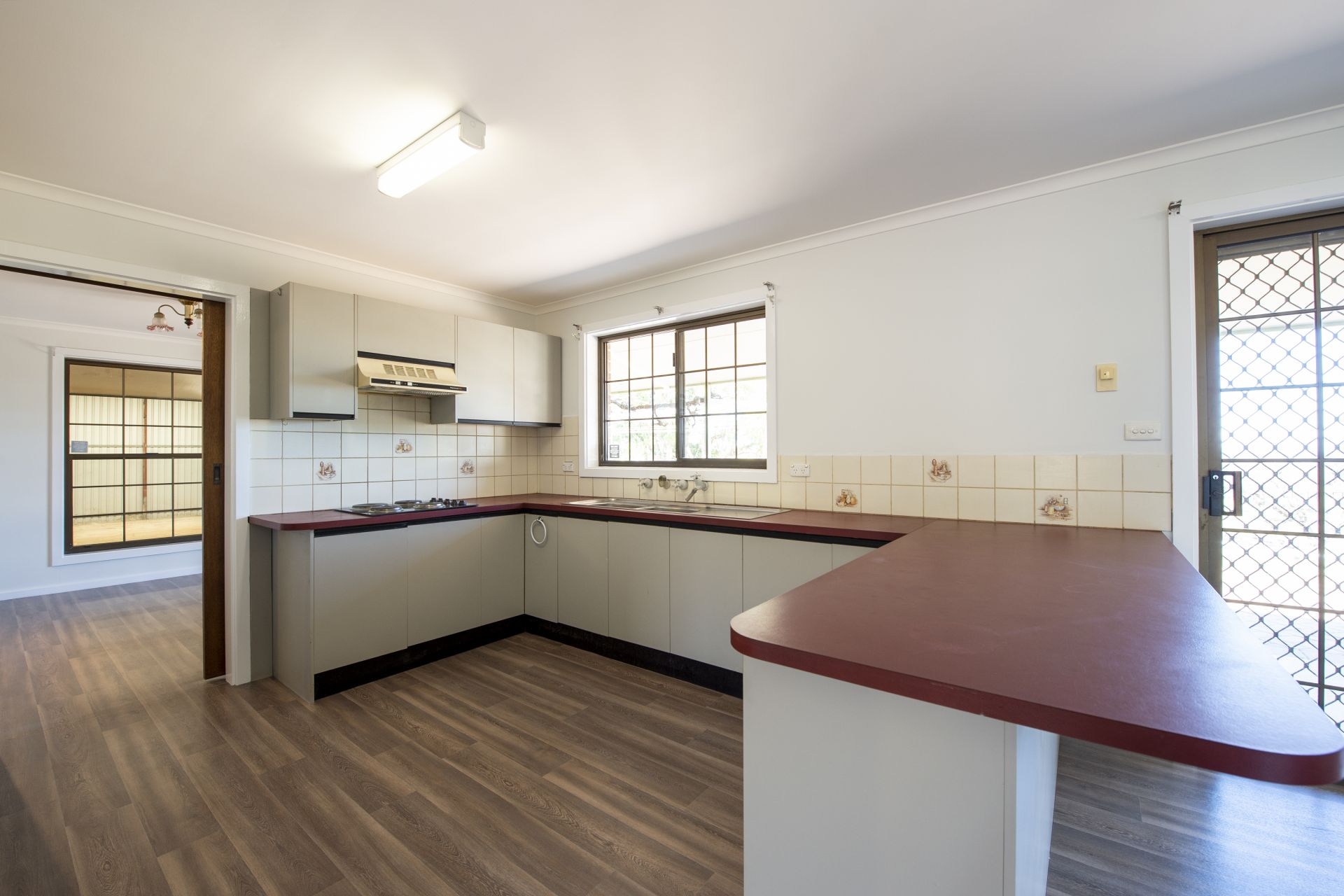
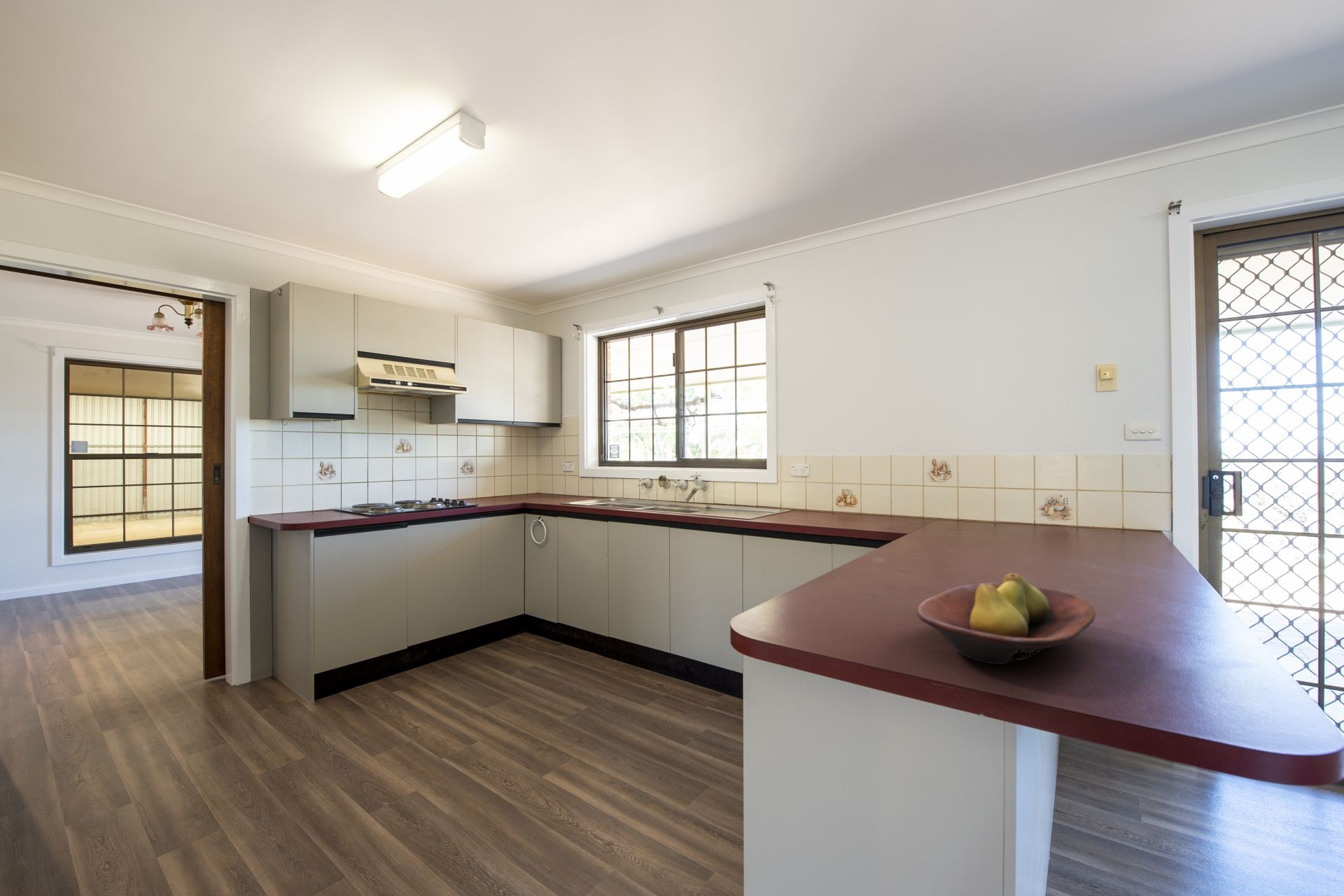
+ fruit bowl (1005, 610)
